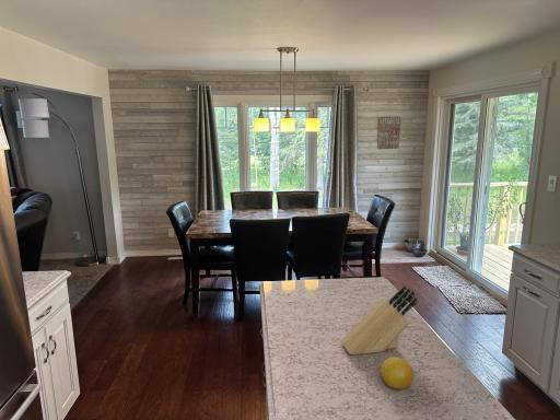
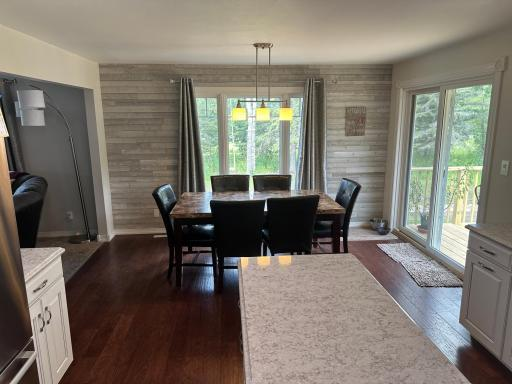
- knife block (380, 317)
- fruit (397, 372)
